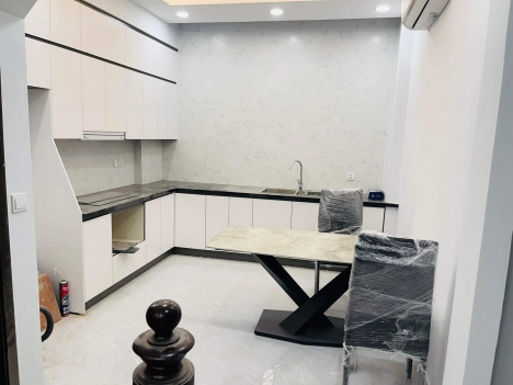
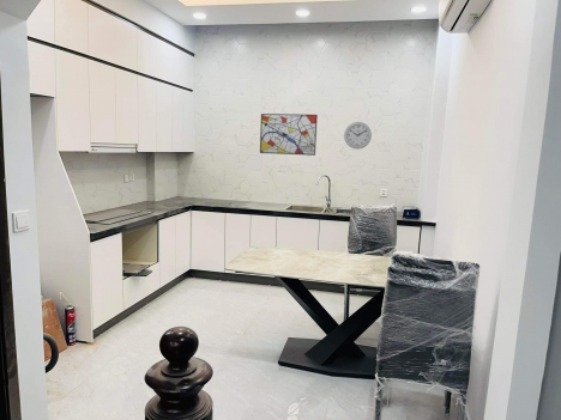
+ wall art (288, 134)
+ wall clock (357, 135)
